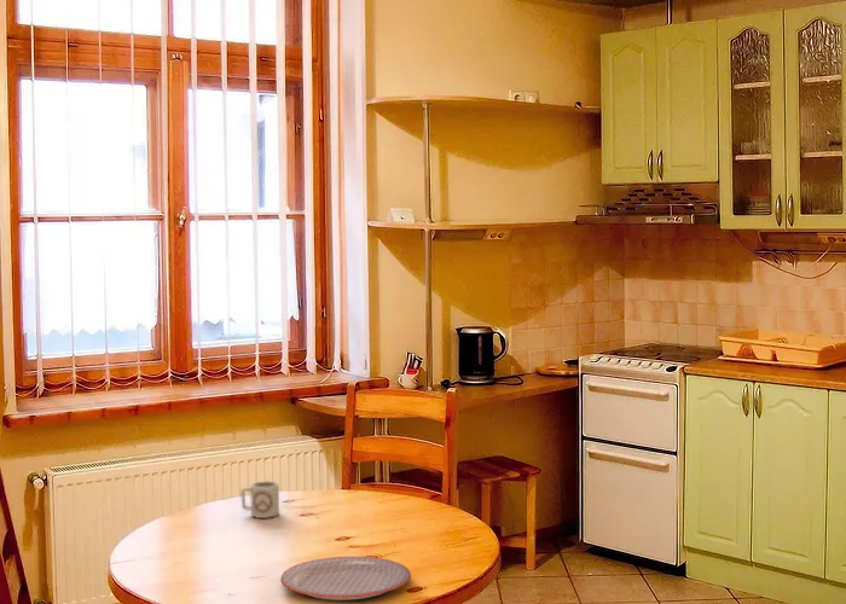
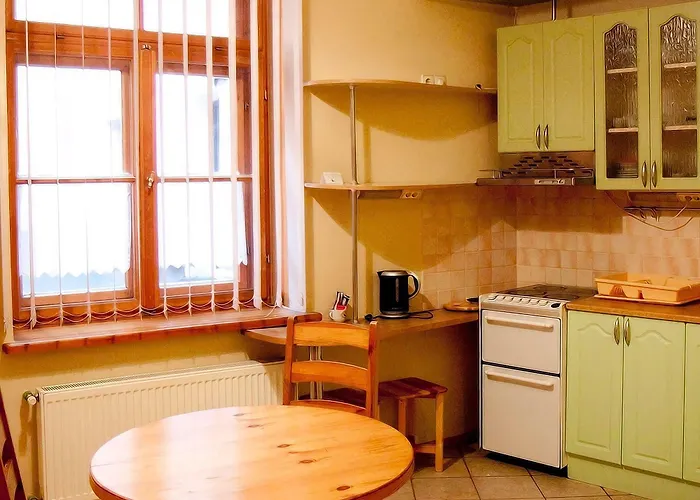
- cup (260, 499)
- plate (346, 580)
